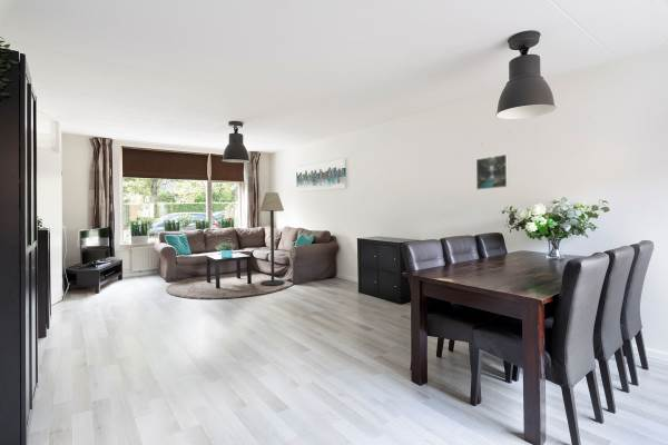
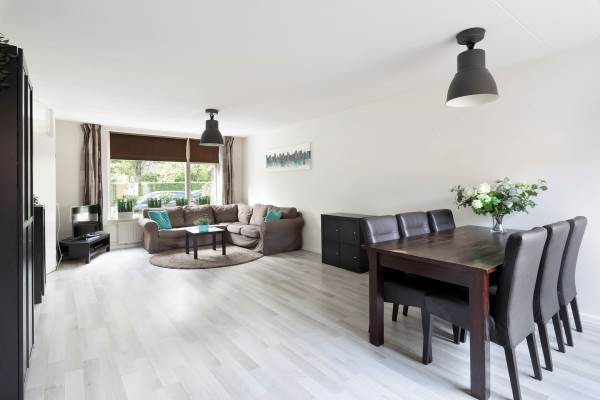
- floor lamp (272, 237)
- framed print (491, 172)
